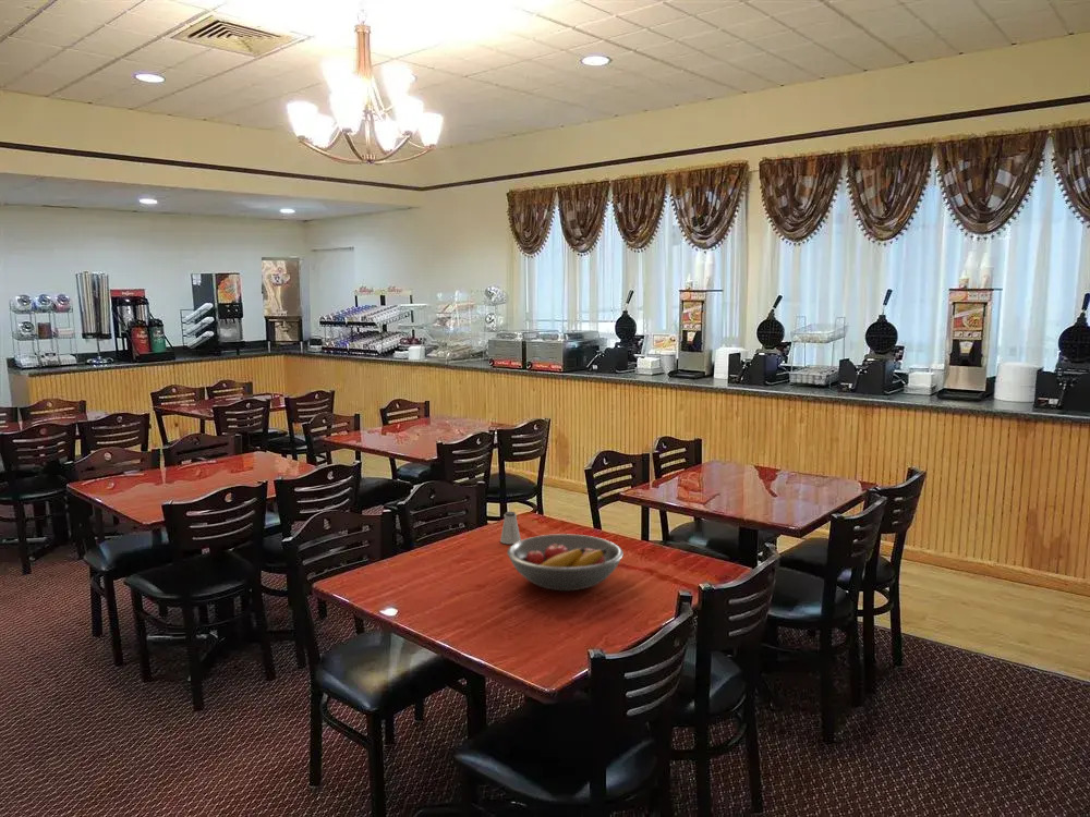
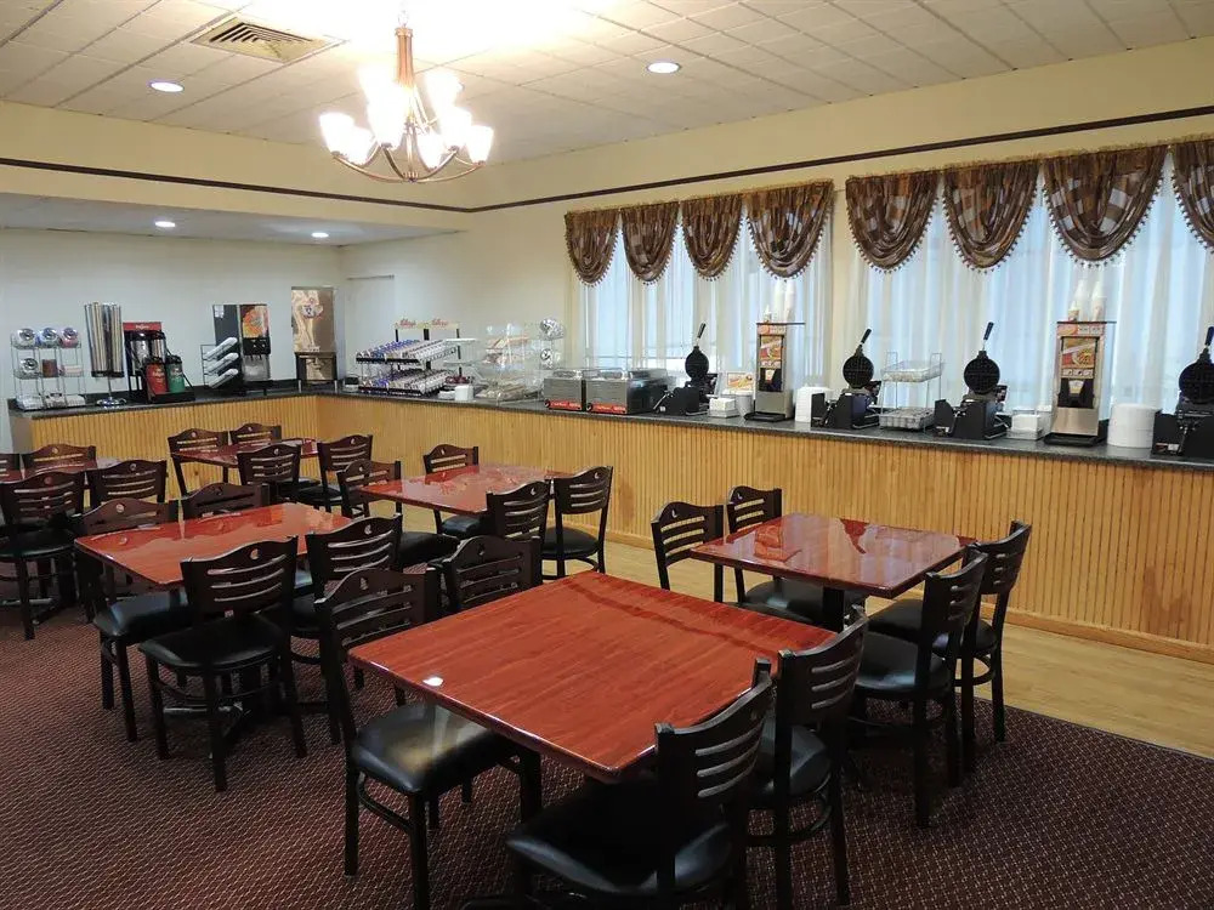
- saltshaker (510, 526)
- fruit bowl (565, 561)
